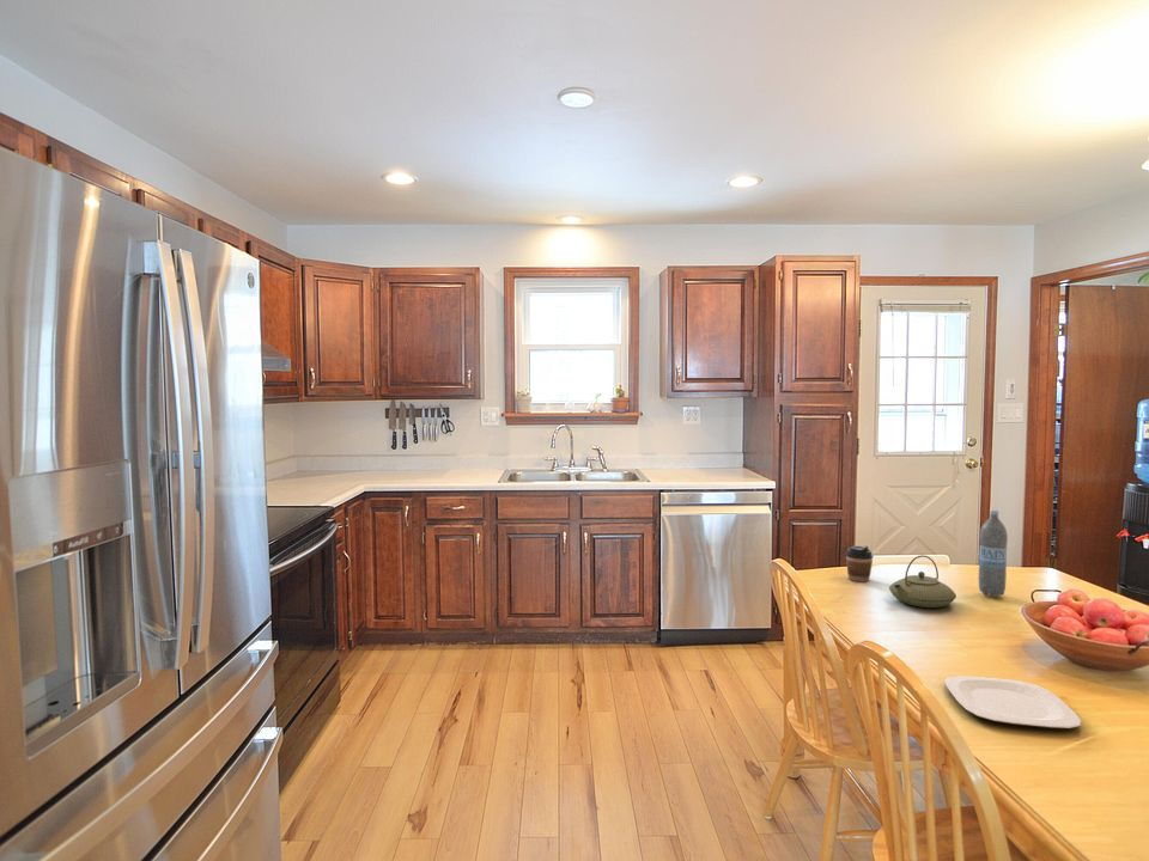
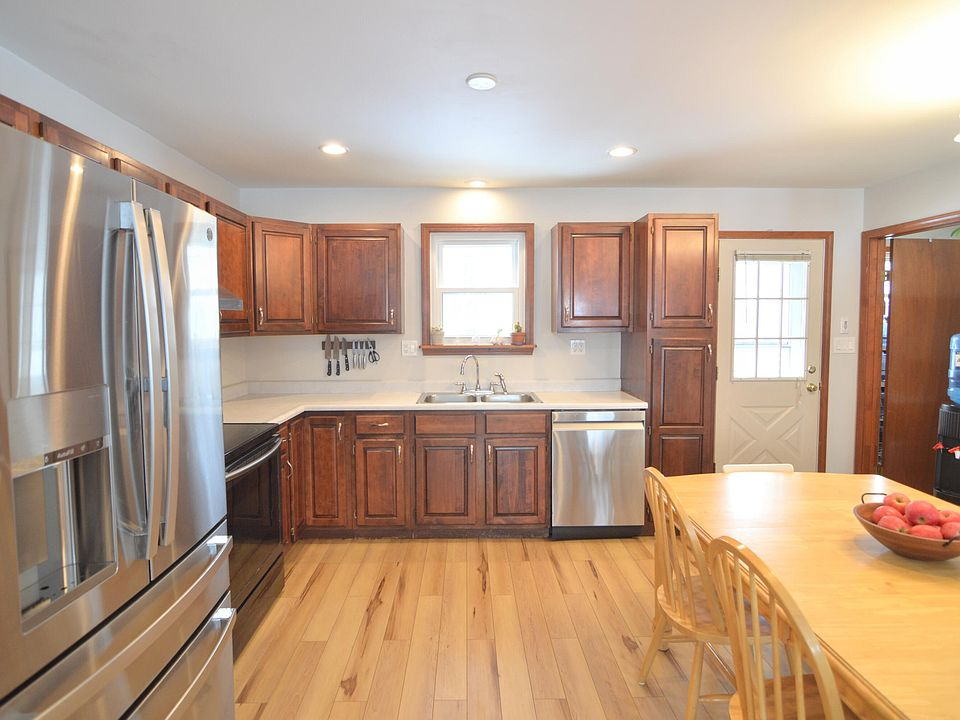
- coffee cup (858, 562)
- teapot (919, 579)
- water bottle (992, 552)
- plate (1008, 702)
